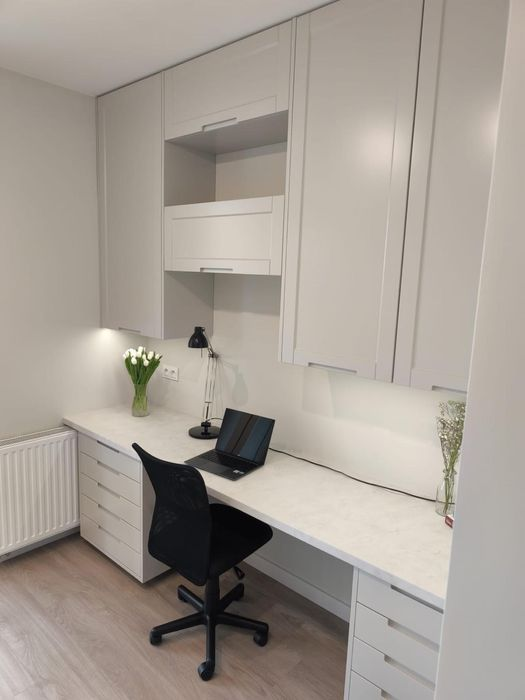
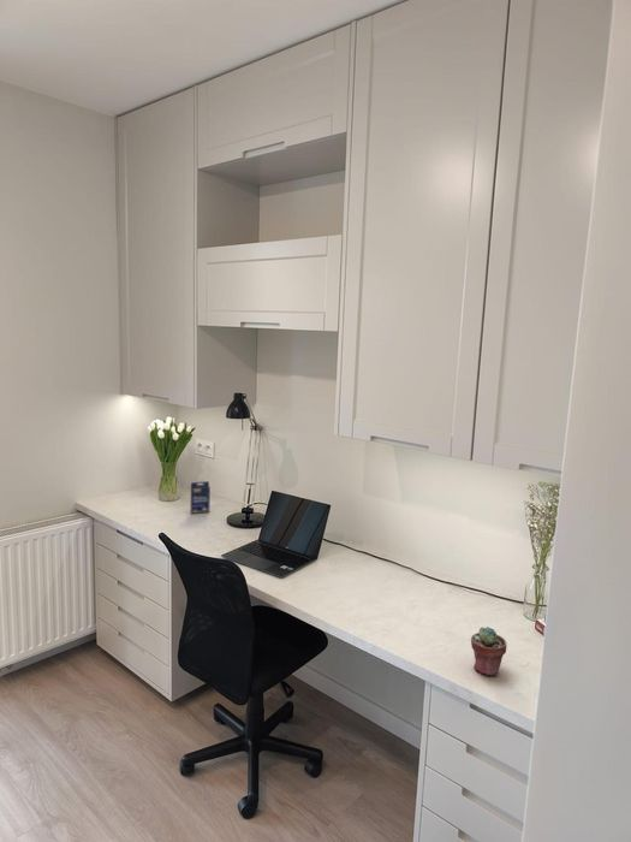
+ potted succulent (488, 648)
+ small box (200, 497)
